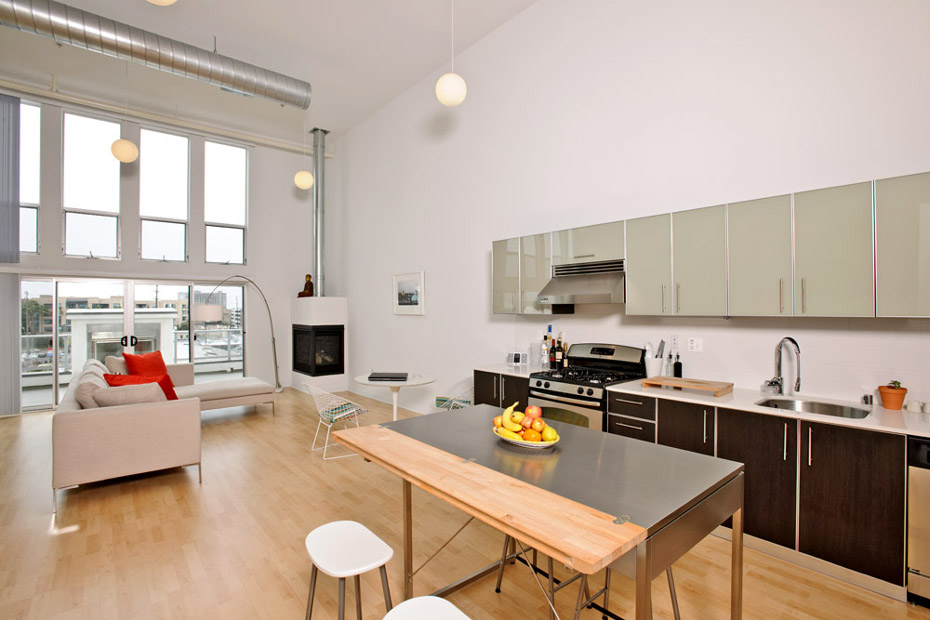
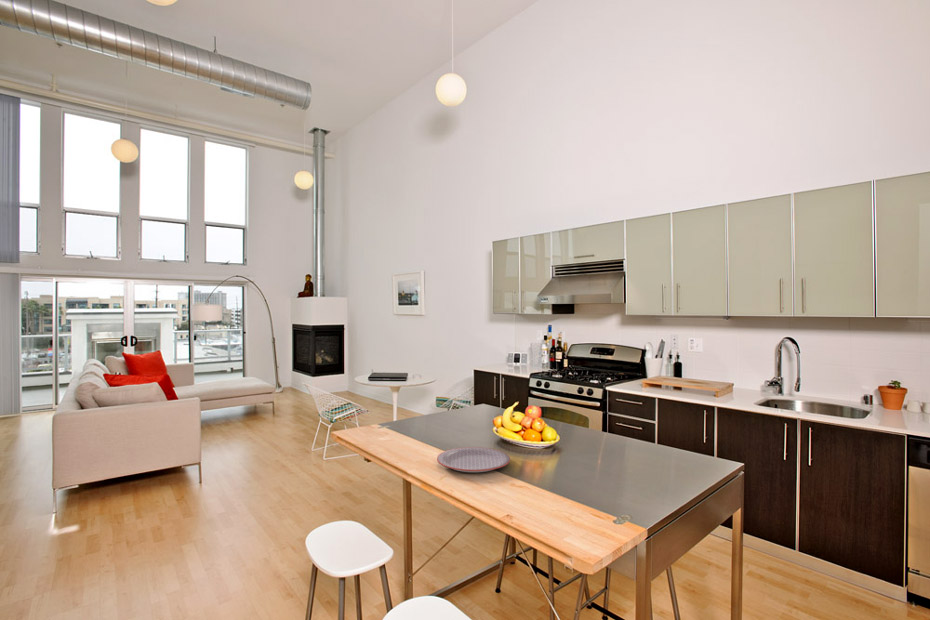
+ plate (473, 460)
